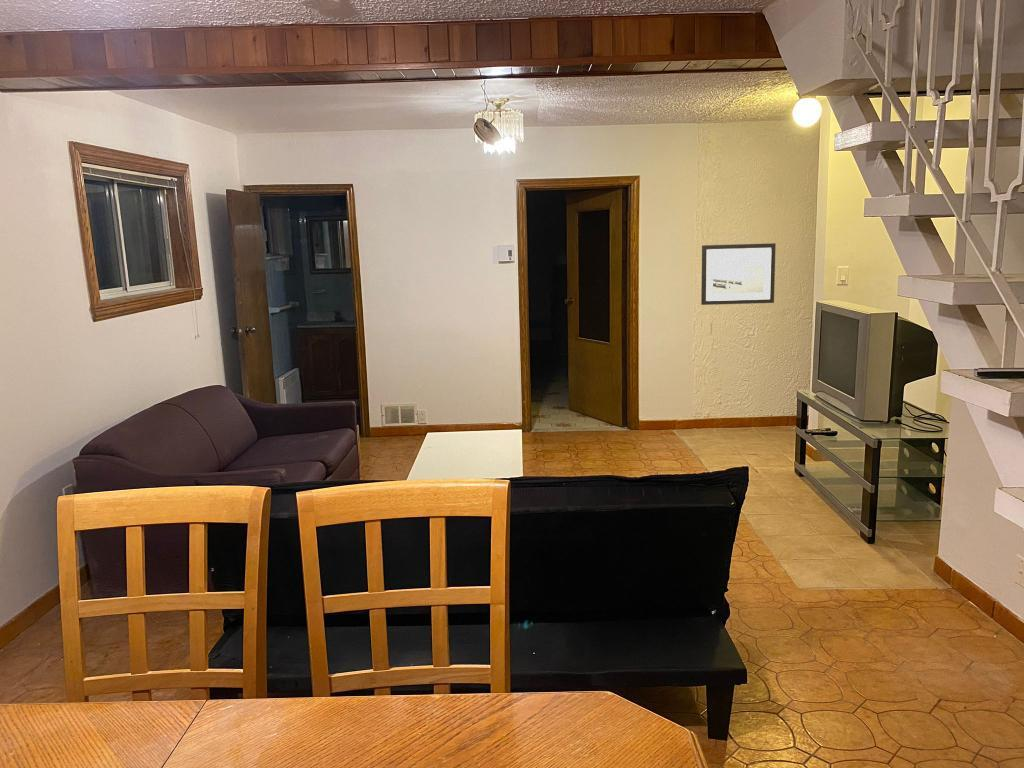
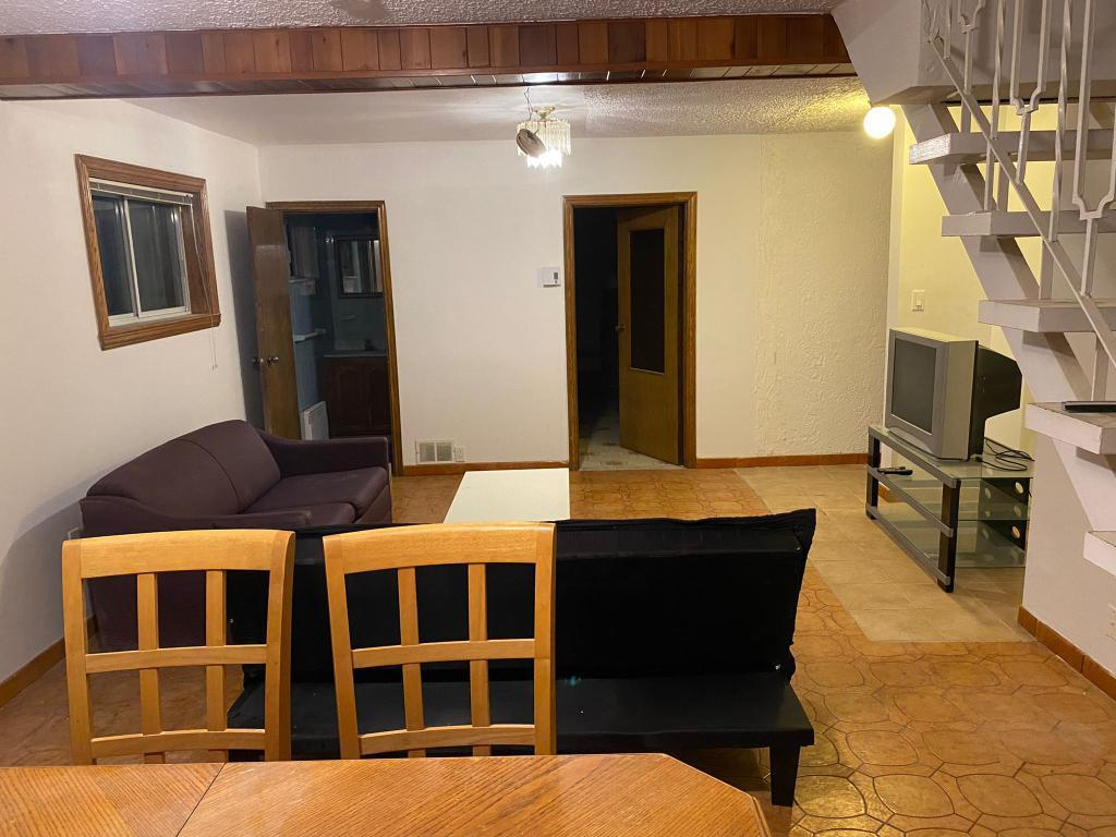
- wall art (738, 274)
